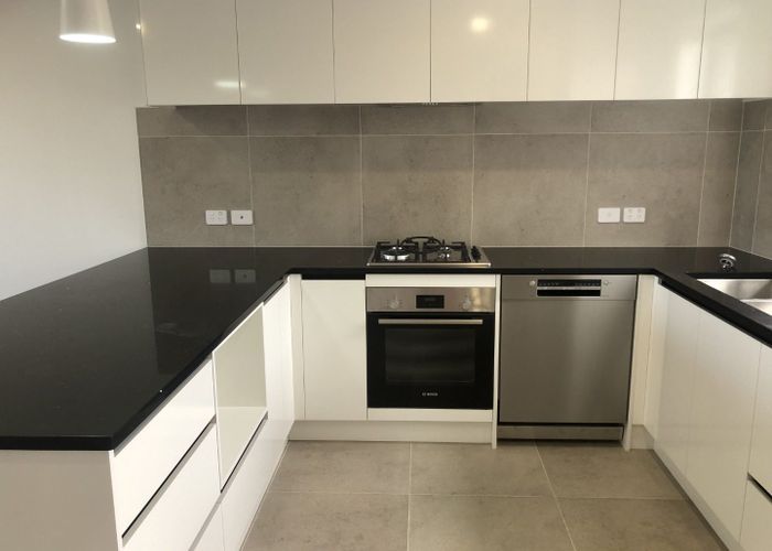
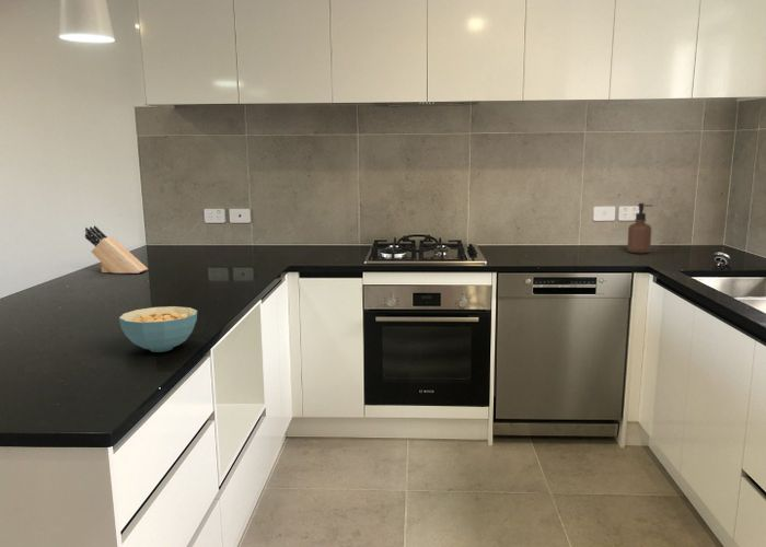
+ soap dispenser (639, 228)
+ cereal bowl (160, 331)
+ knife block (114, 248)
